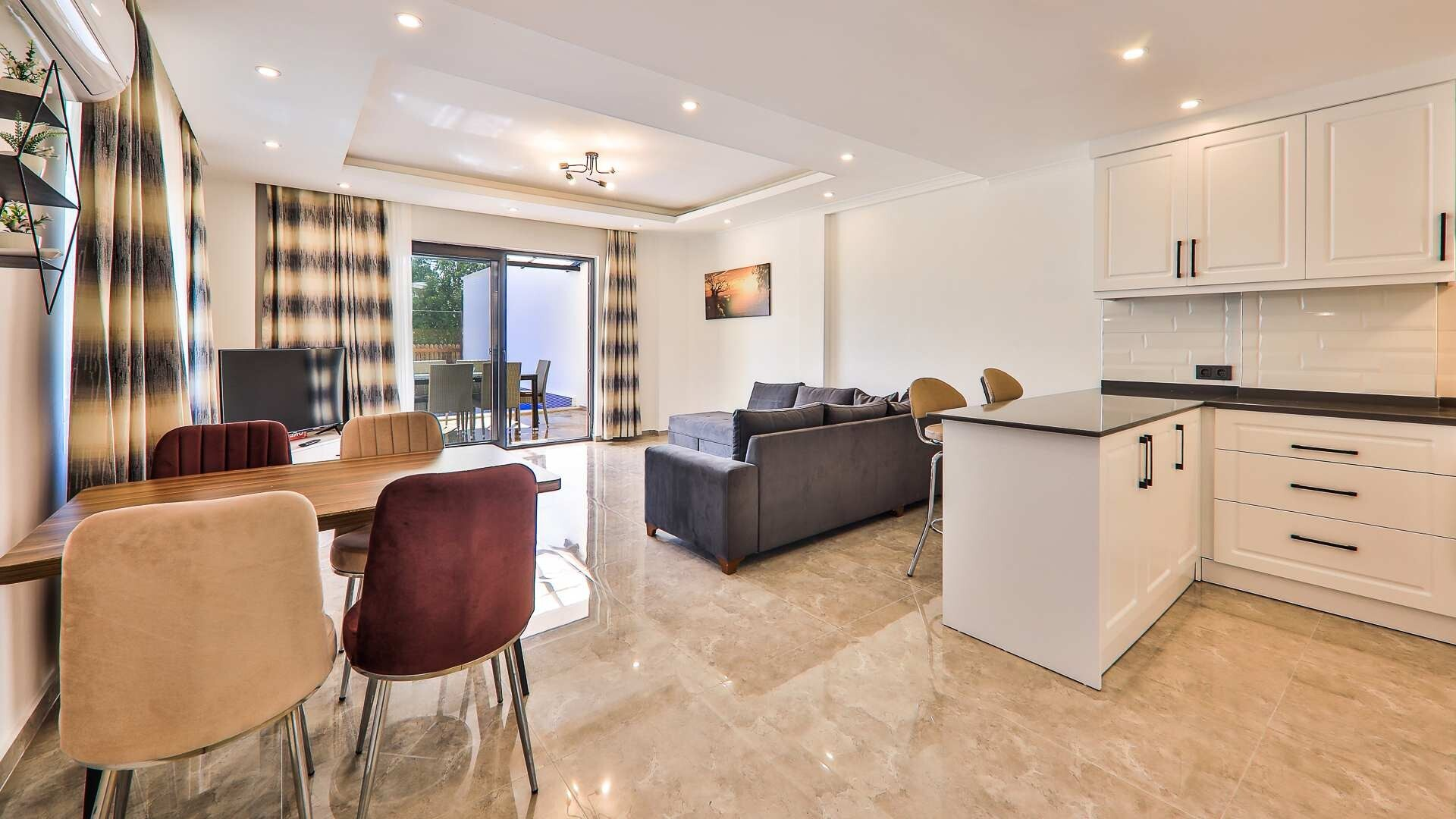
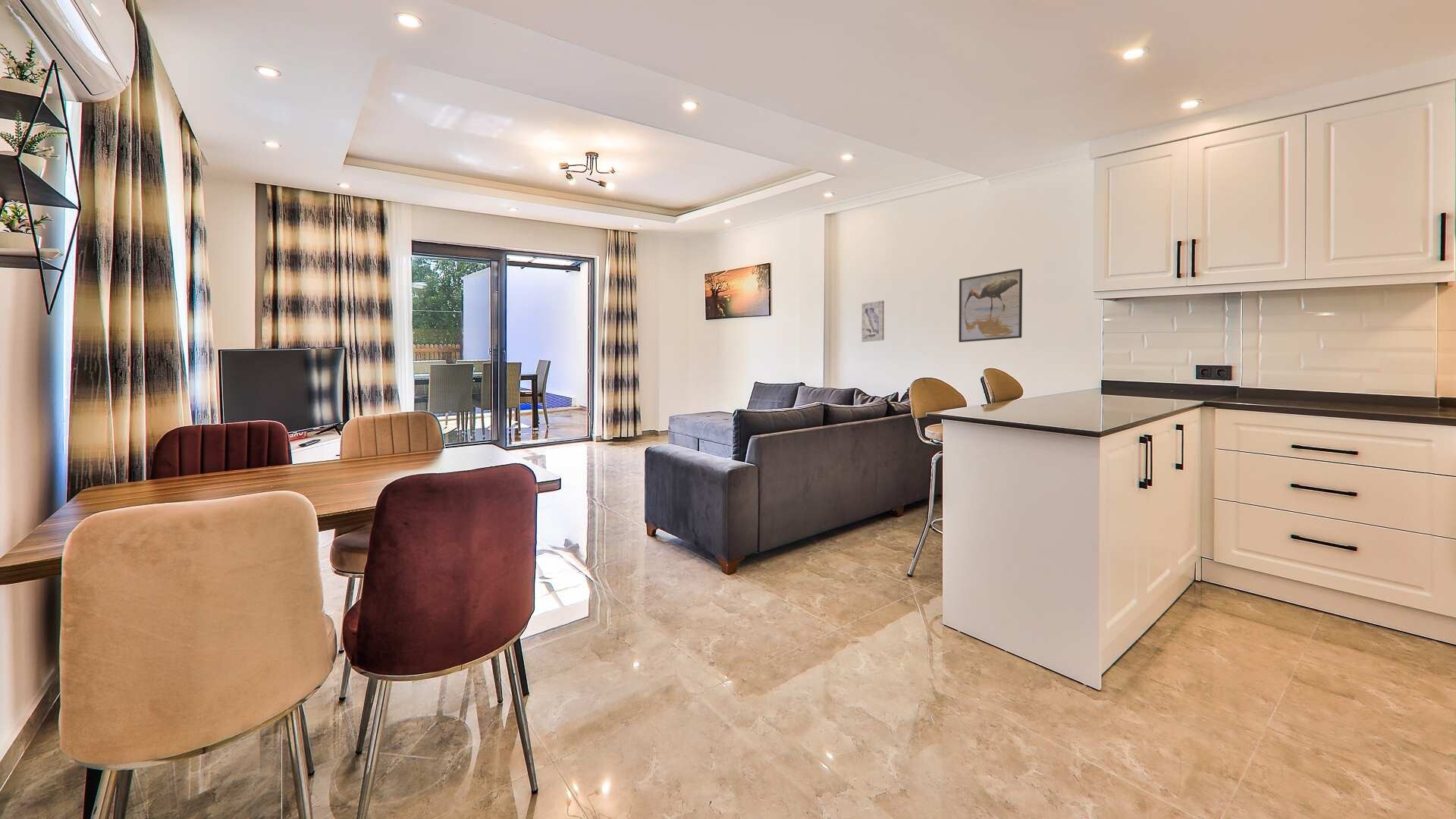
+ wall art (872, 322)
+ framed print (989, 307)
